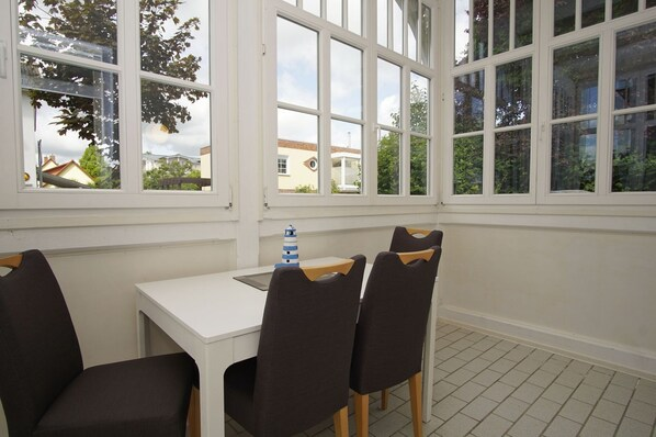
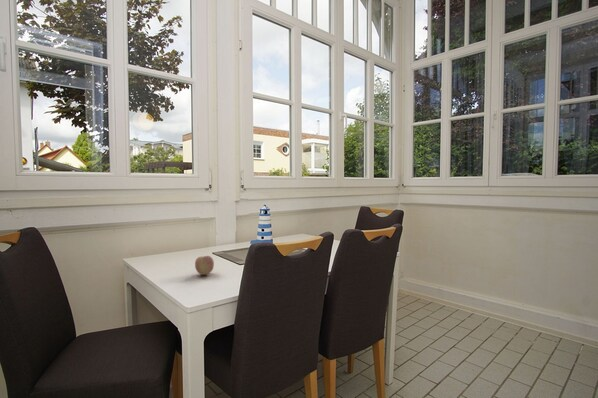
+ fruit (204, 265)
